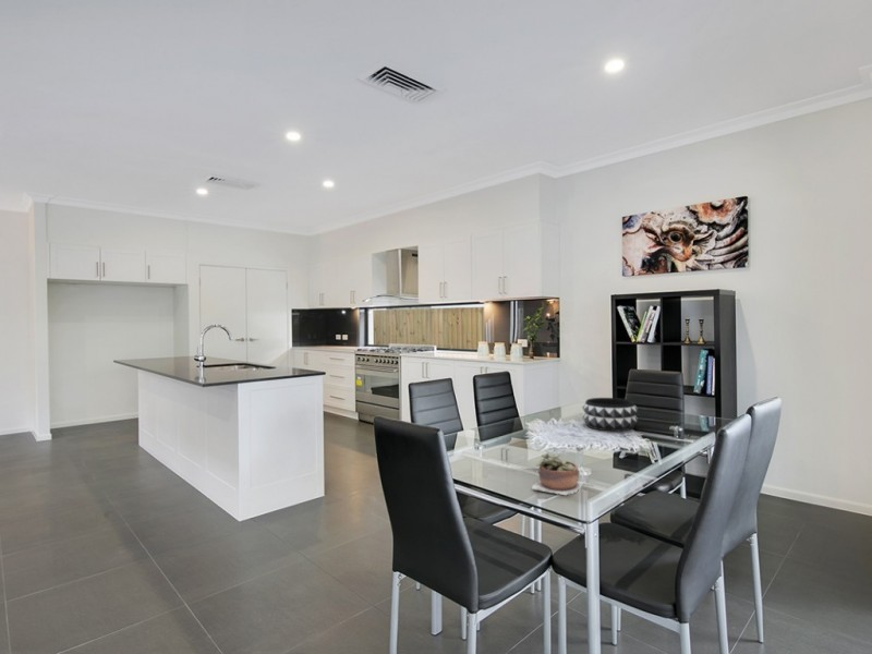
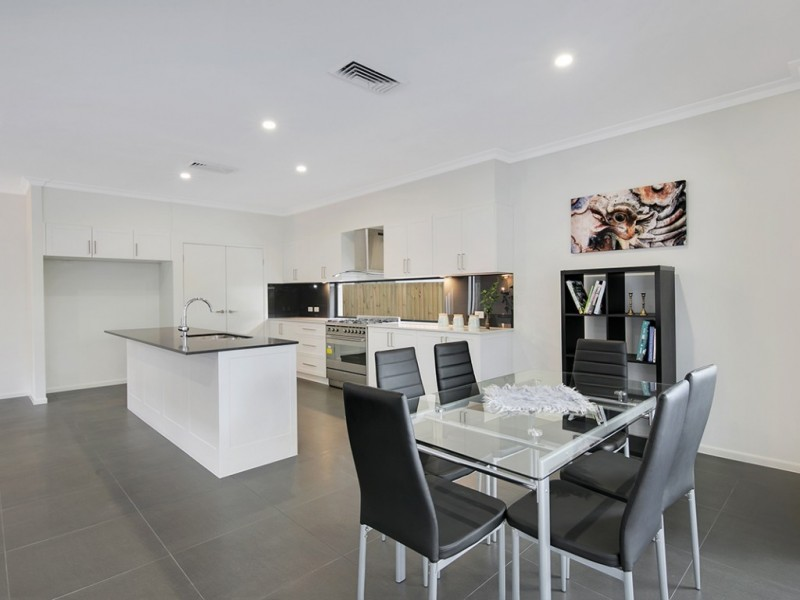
- succulent plant (558, 469)
- decorative bowl (609, 413)
